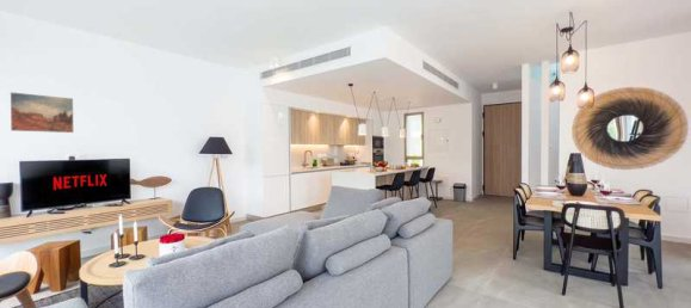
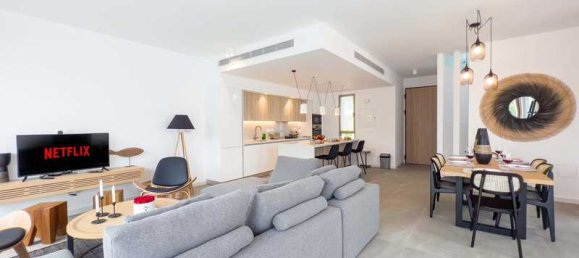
- wall art (43, 113)
